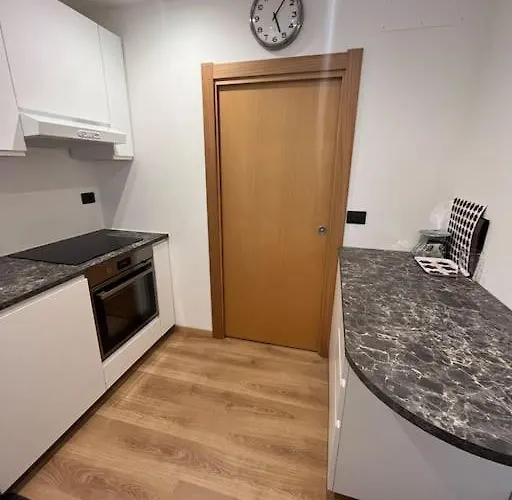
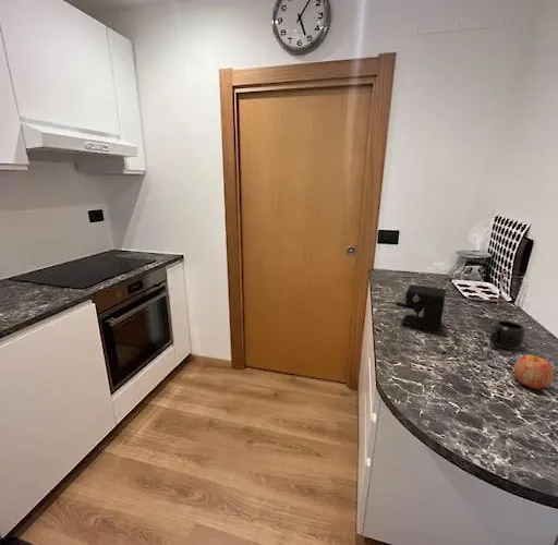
+ coffee maker (424, 315)
+ mug (504, 334)
+ apple (533, 371)
